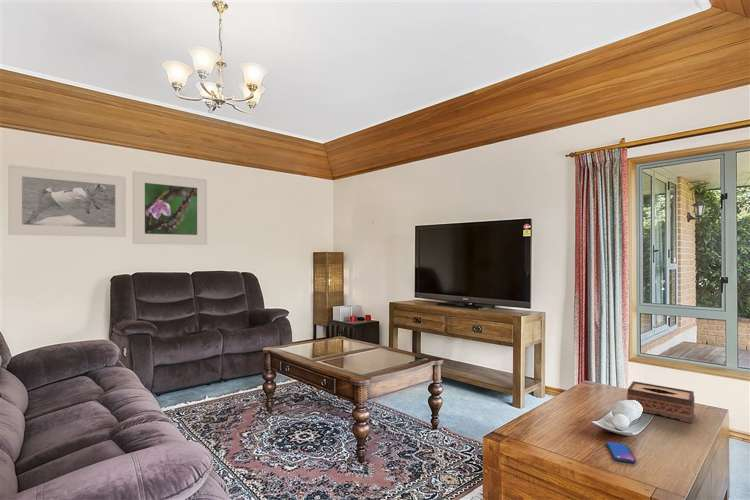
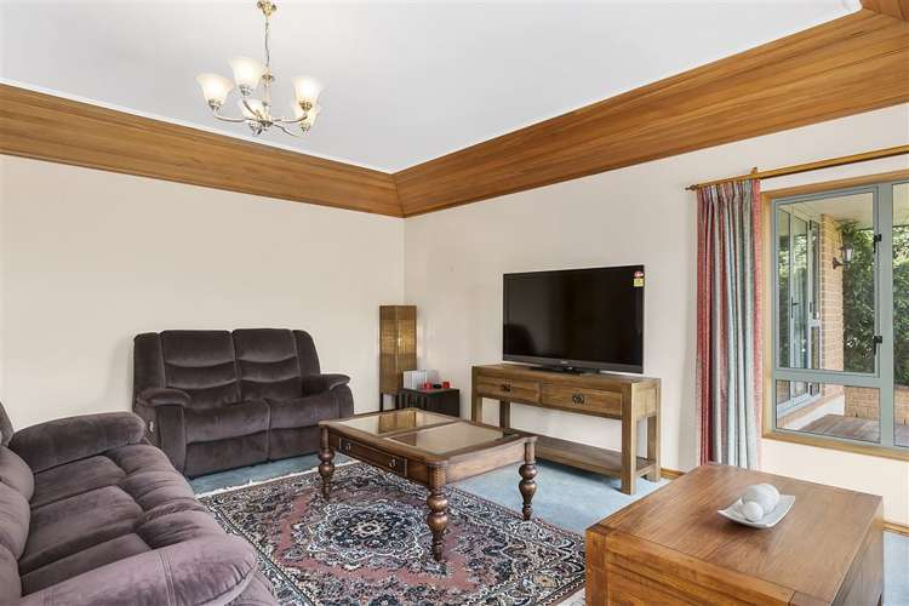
- tissue box (660, 400)
- smartphone (620, 451)
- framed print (71, 203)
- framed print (171, 209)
